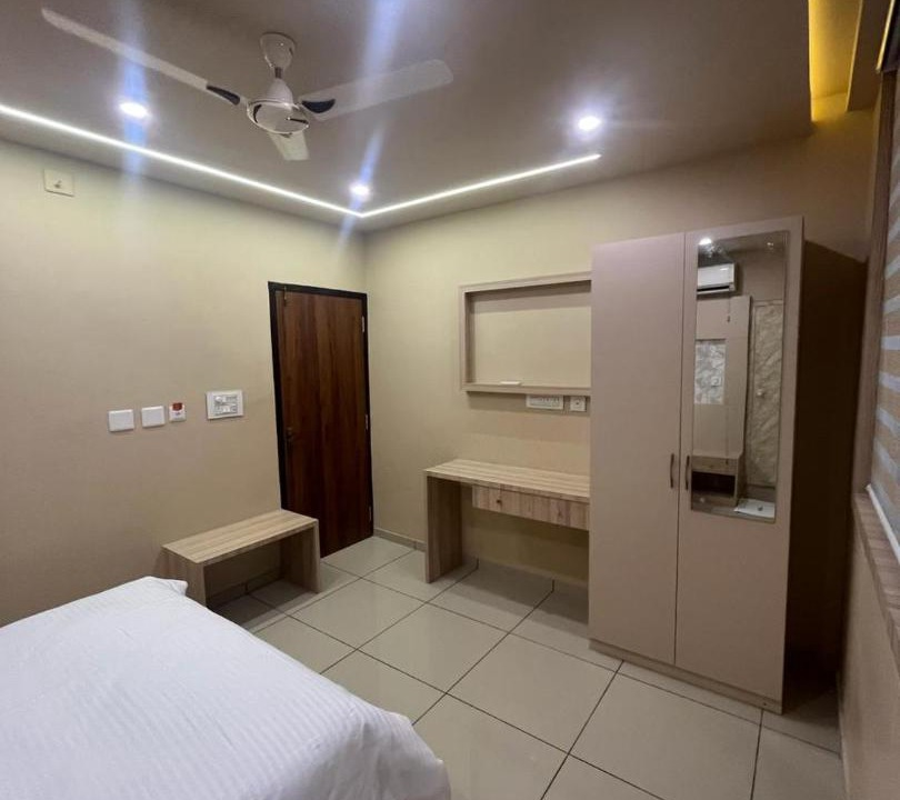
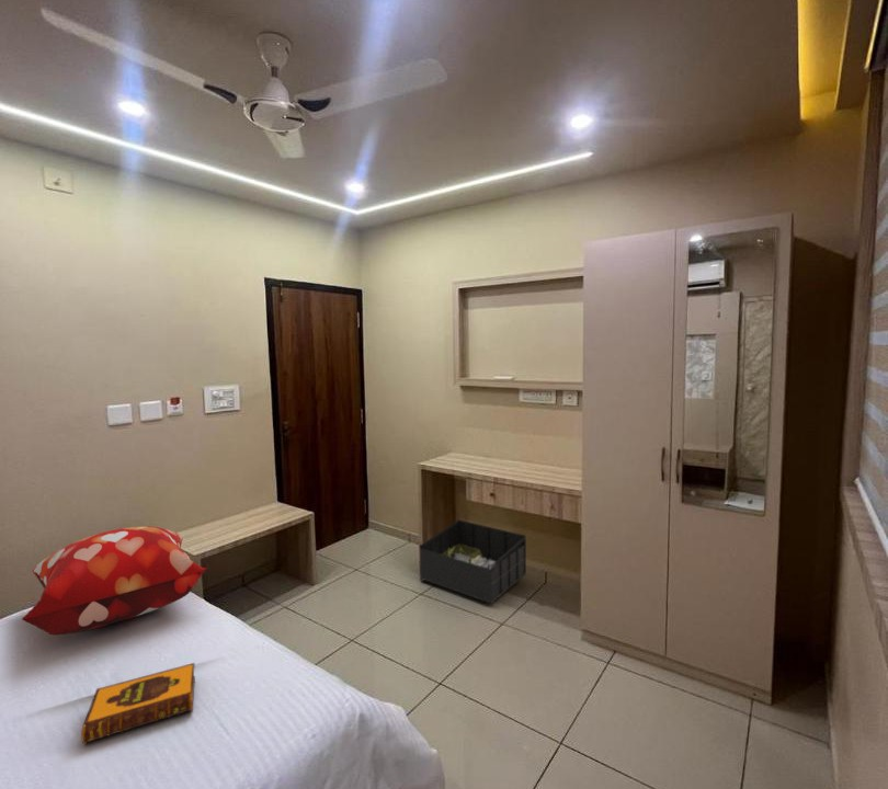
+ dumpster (473, 558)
+ hardback book (144, 701)
+ decorative pillow (119, 570)
